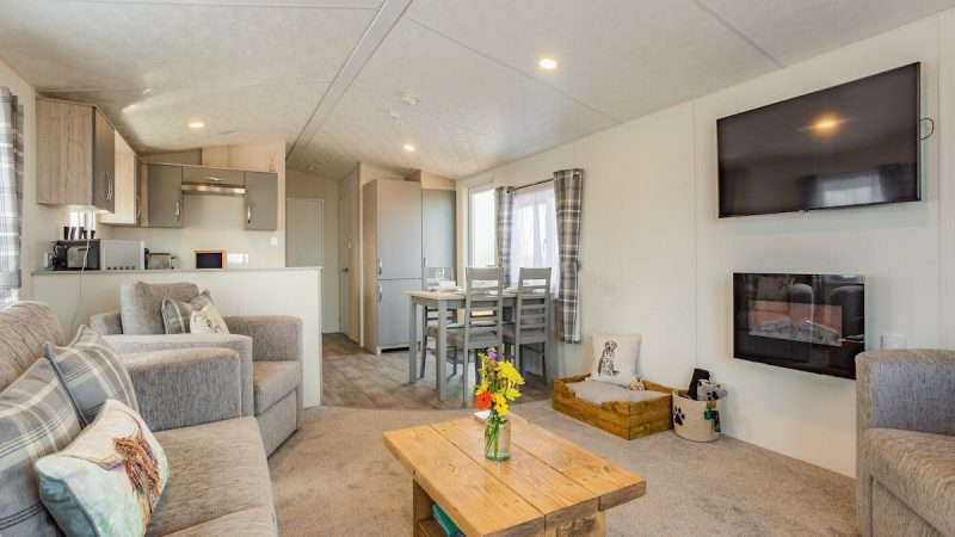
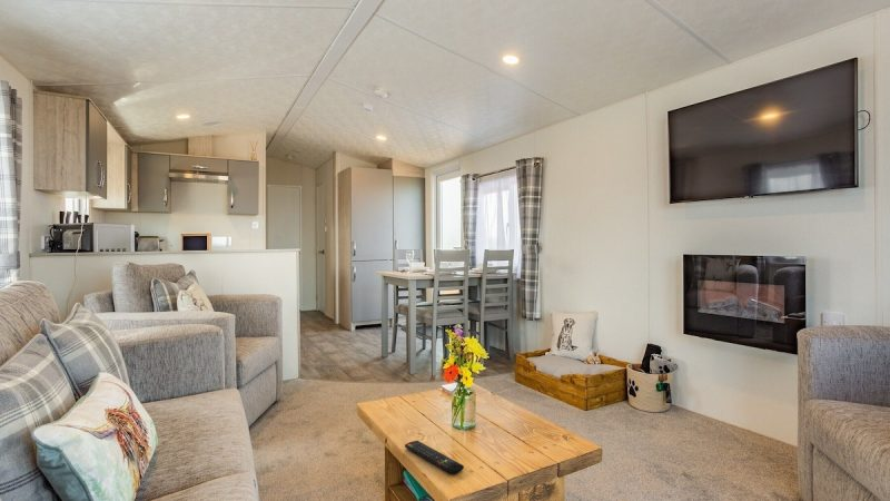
+ remote control (432, 456)
